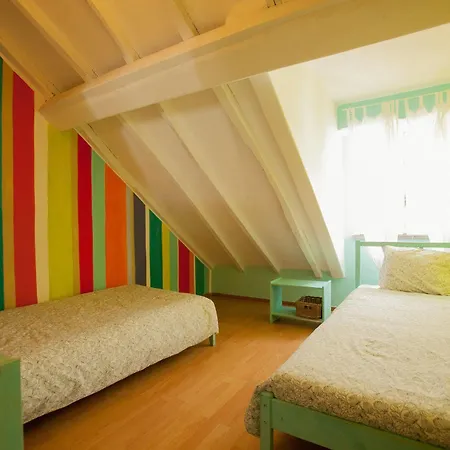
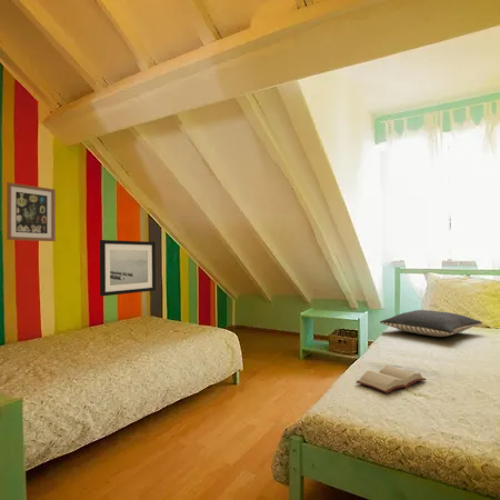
+ pillow (430, 322)
+ wall art (32, 213)
+ hardback book (391, 377)
+ wall art (129, 267)
